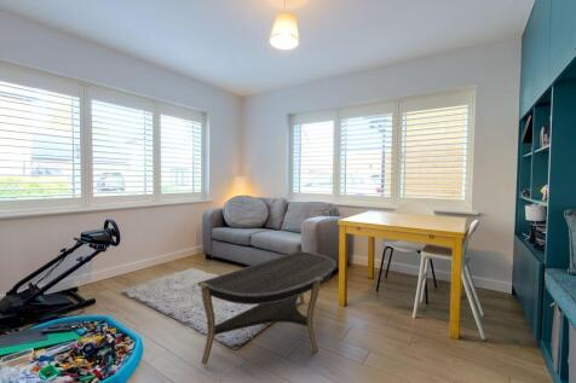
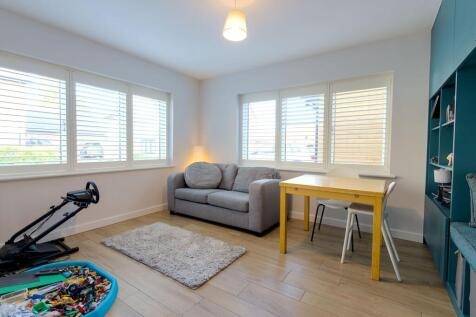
- coffee table (287, 303)
